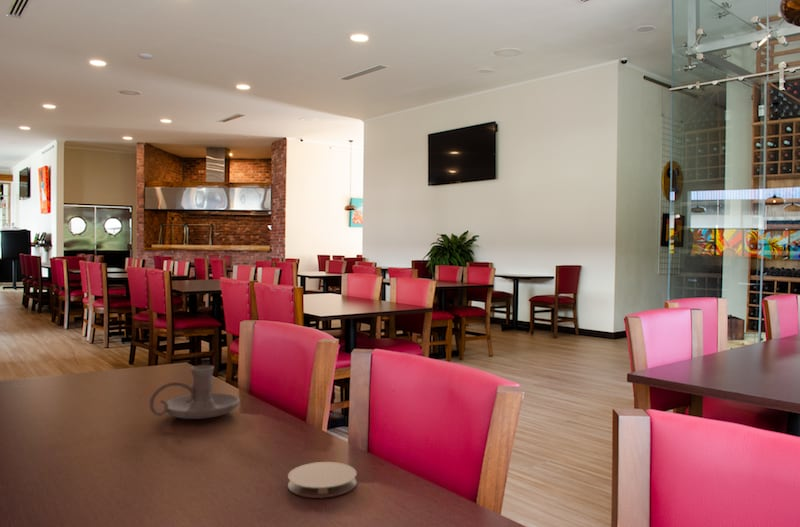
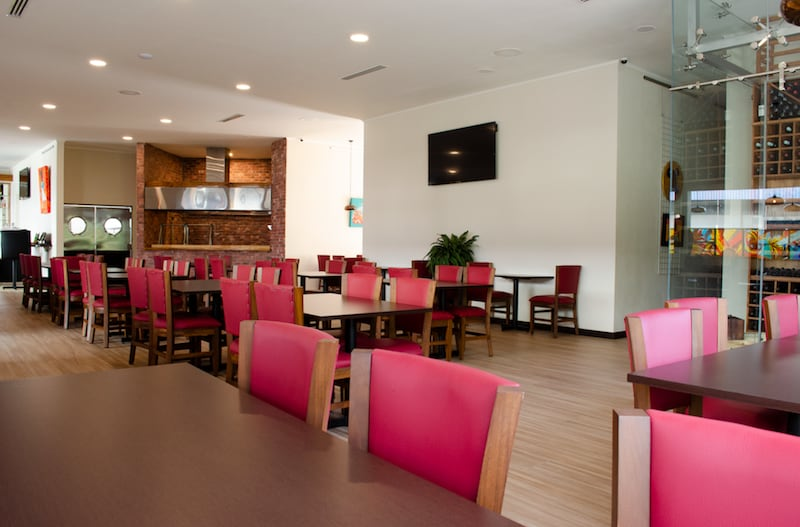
- candle holder (194, 392)
- coaster (322, 478)
